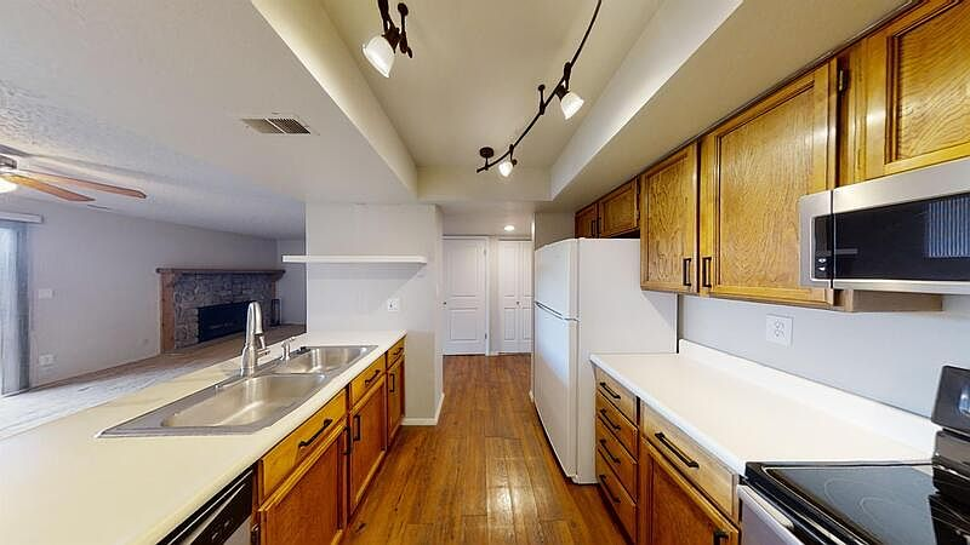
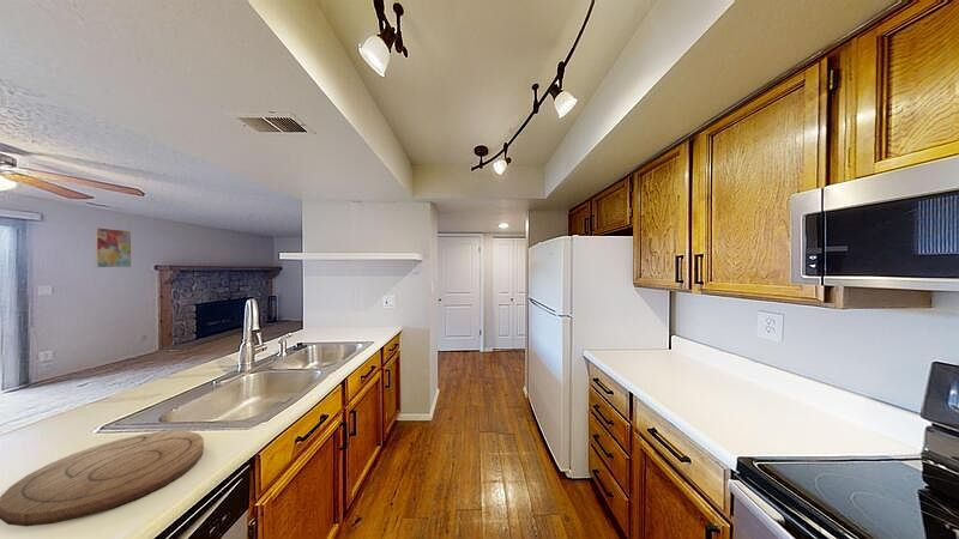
+ wall art (114, 248)
+ cutting board (116, 468)
